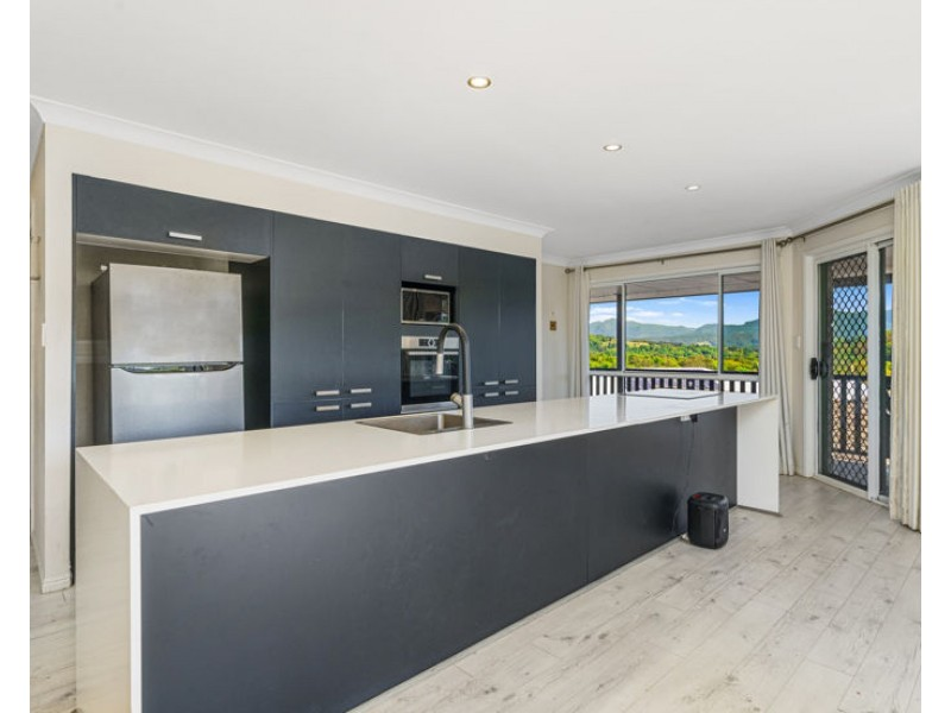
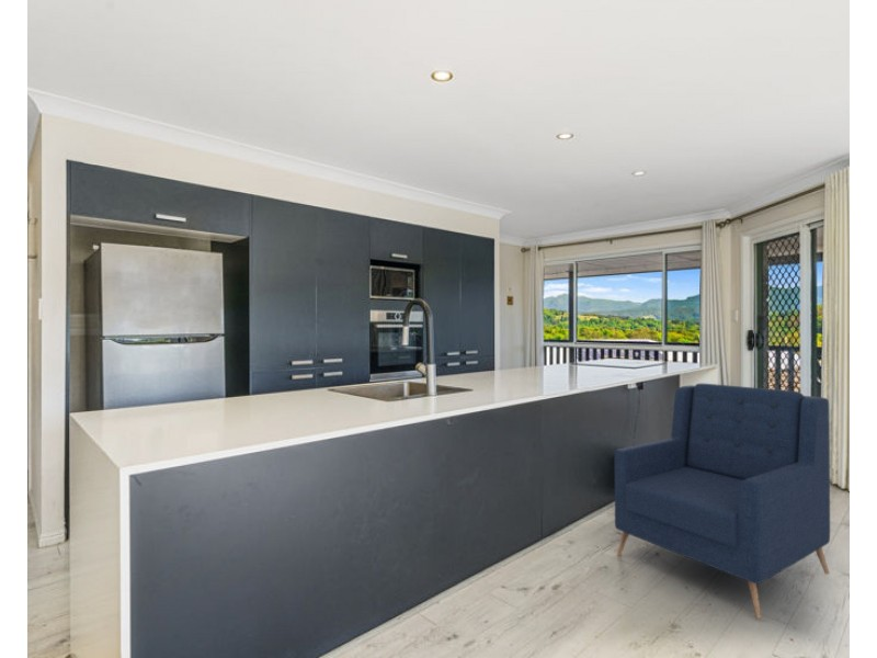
+ armchair (716, 477)
